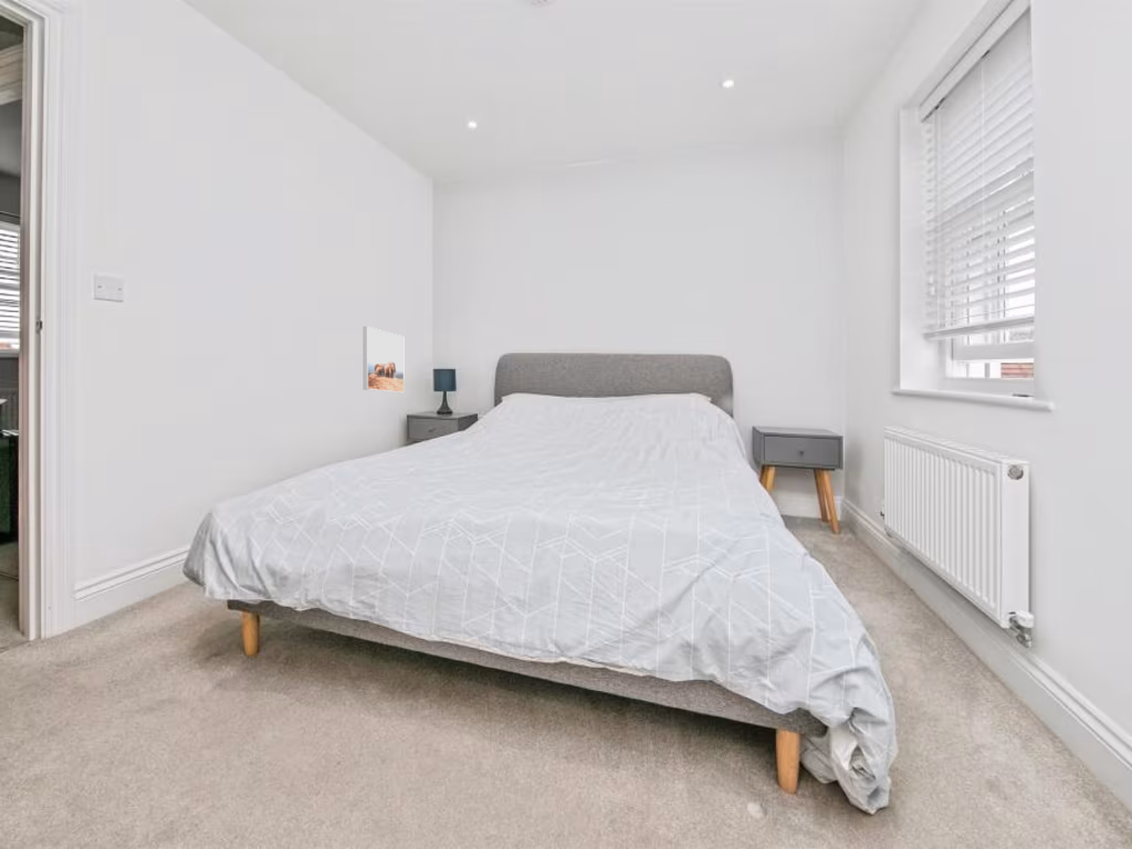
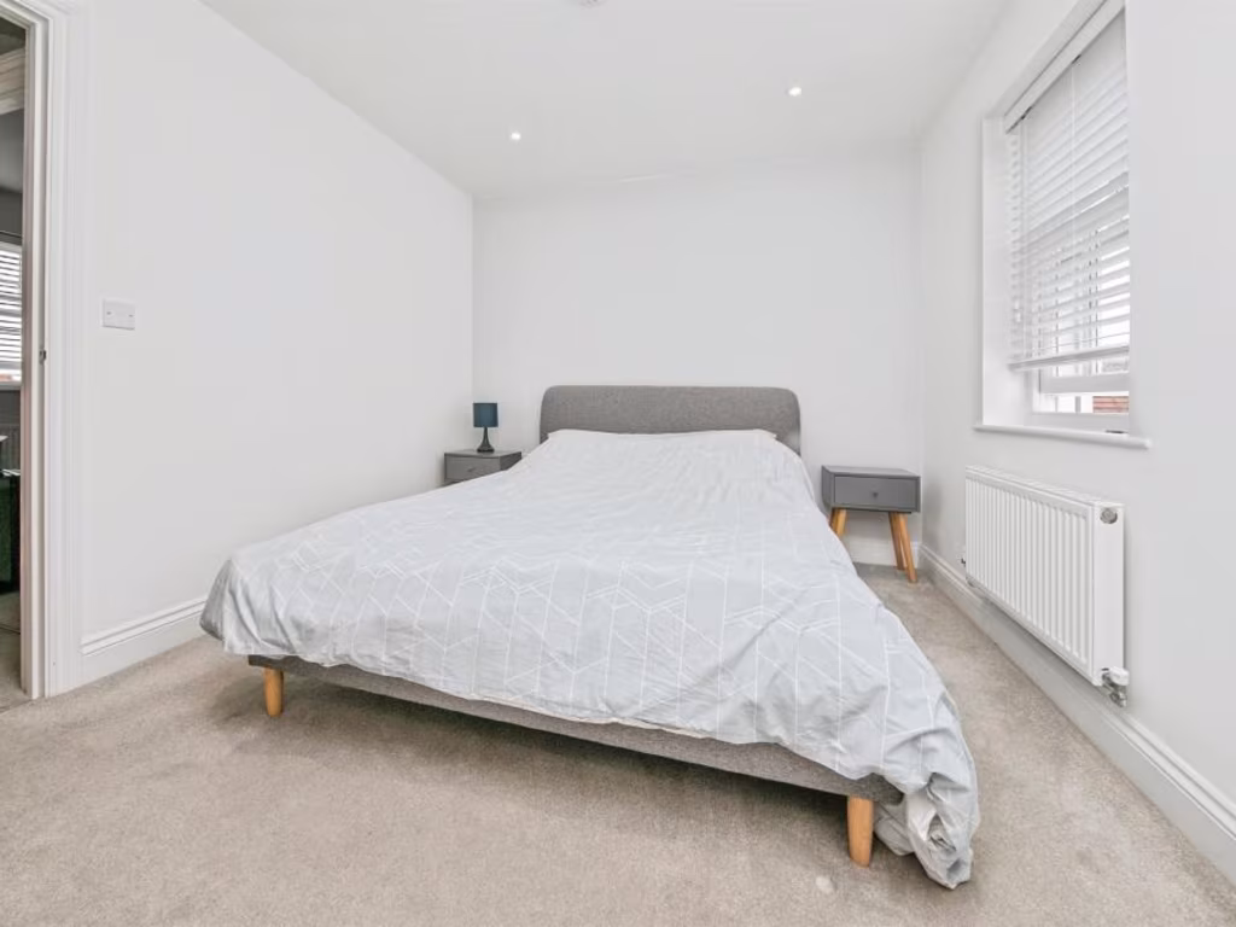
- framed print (385, 361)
